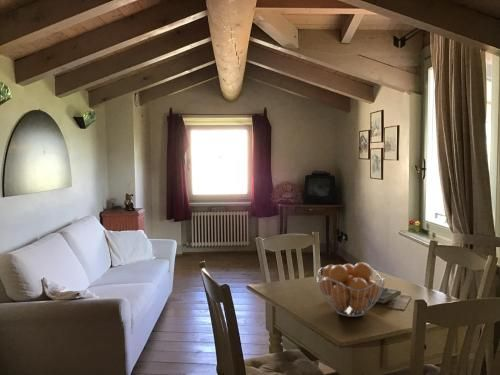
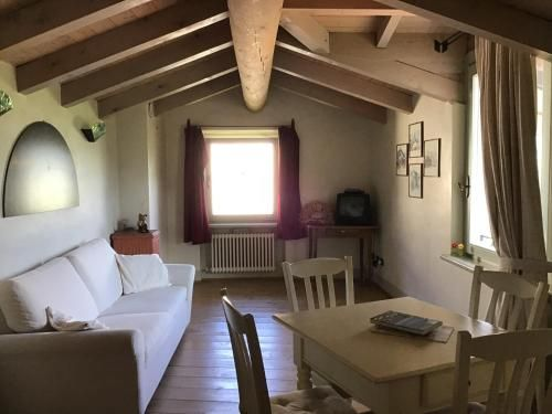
- fruit basket (350, 287)
